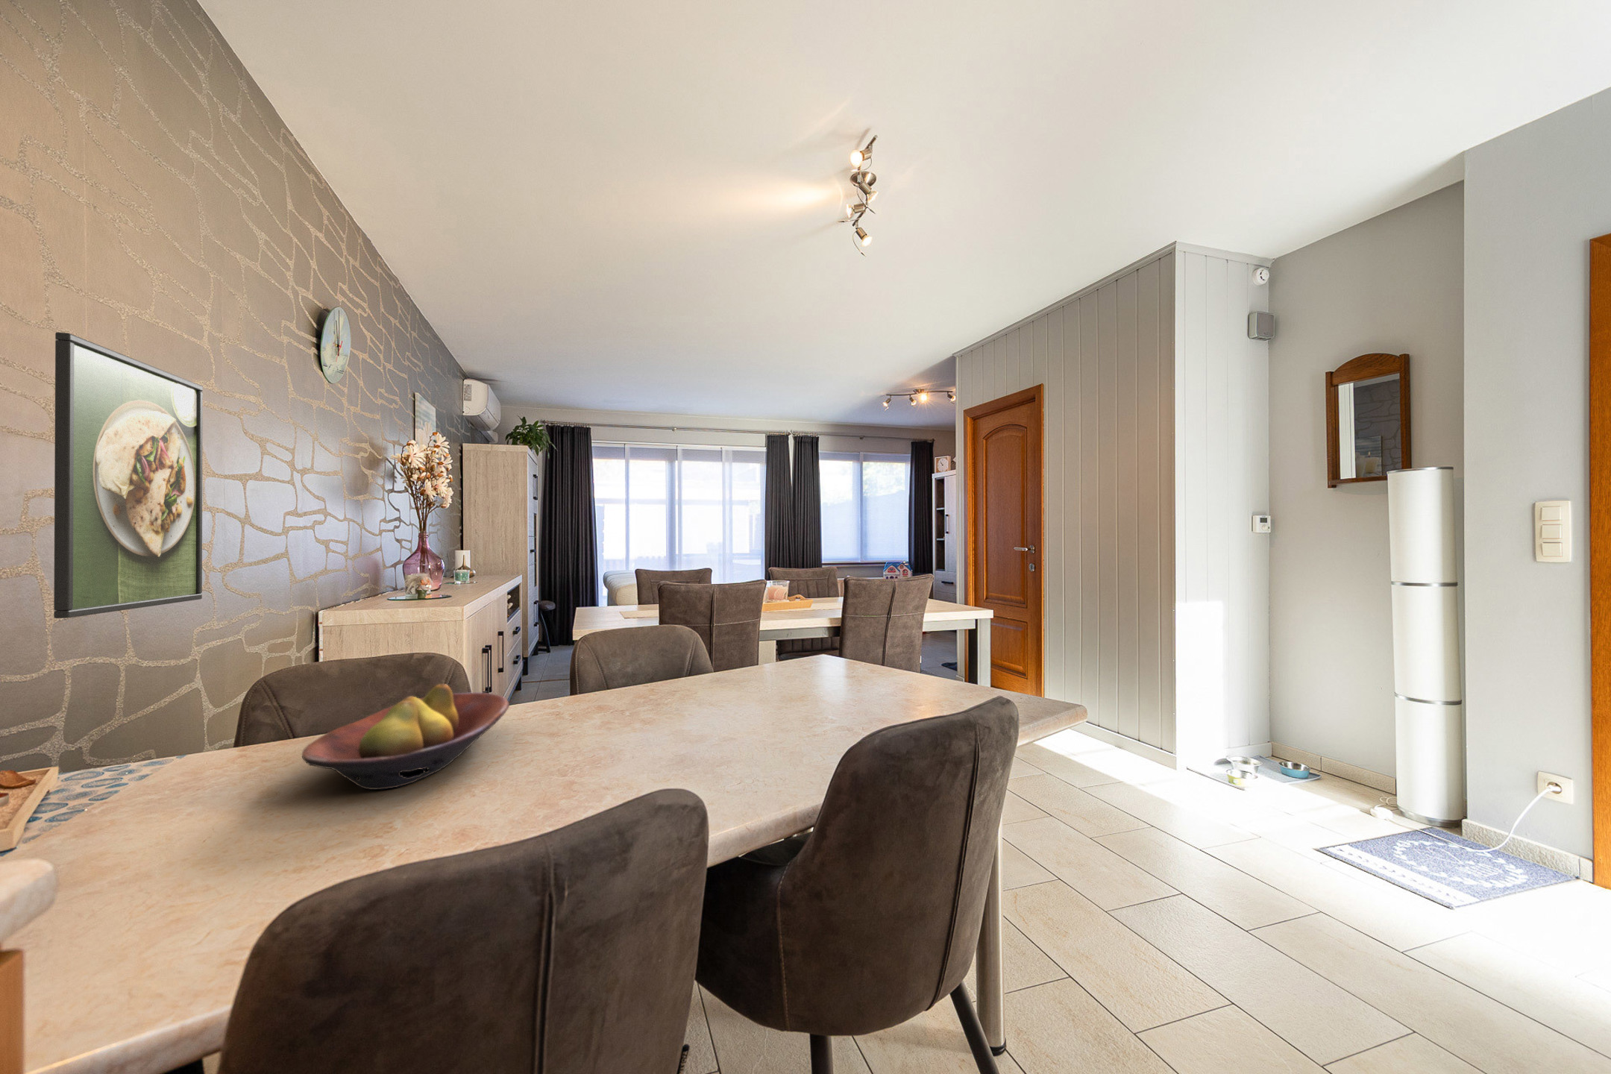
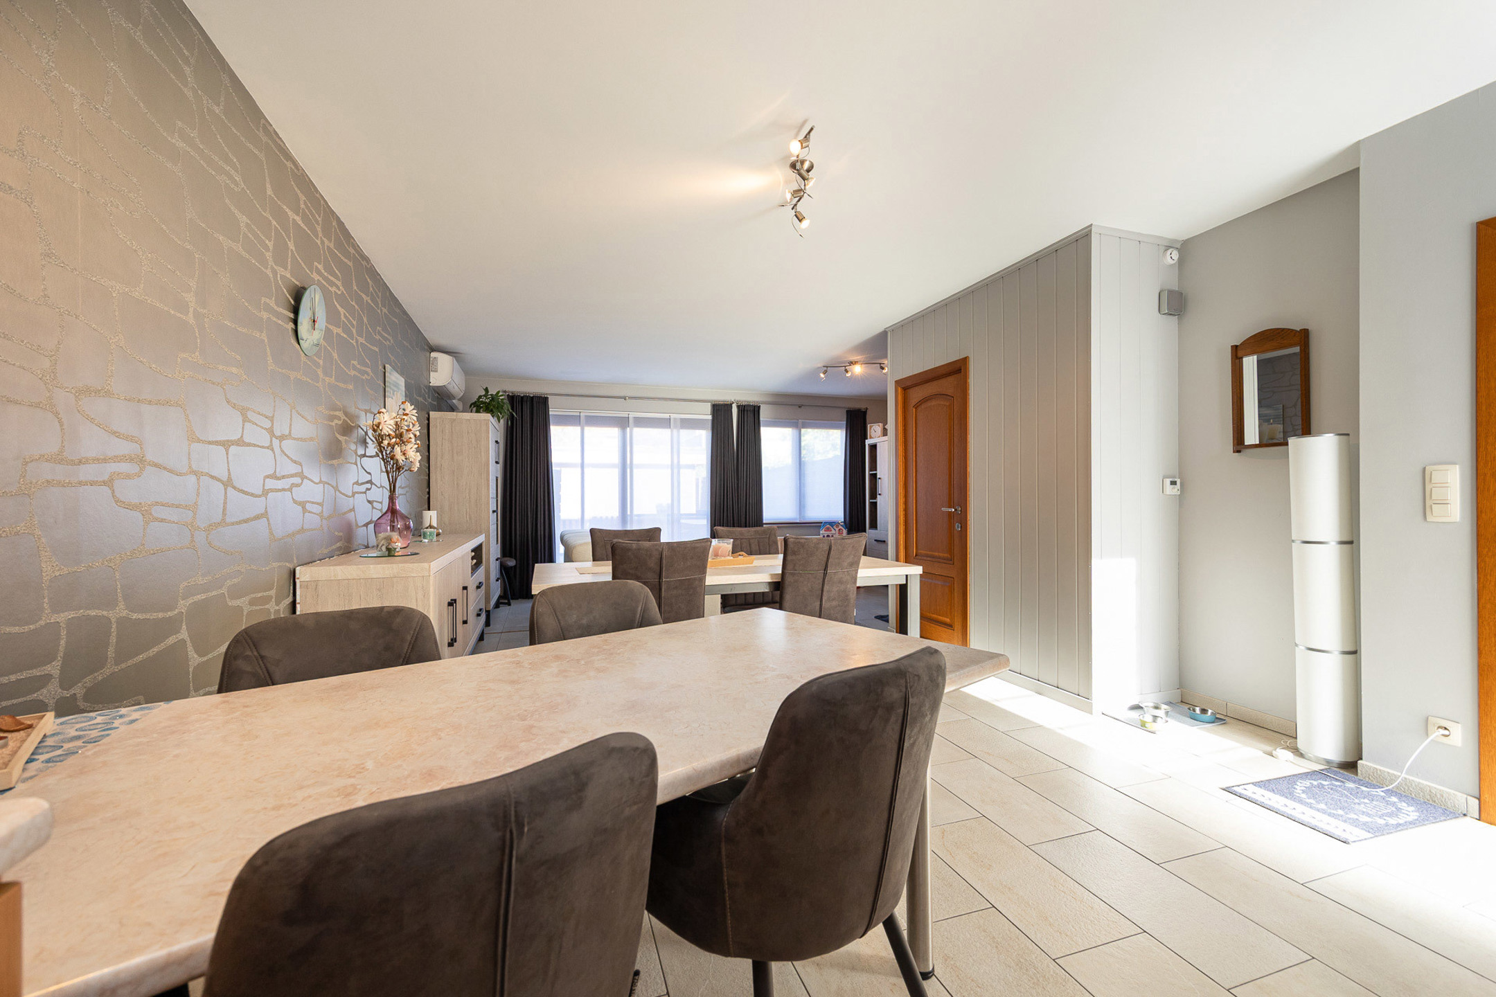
- fruit bowl (420, 725)
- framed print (139, 484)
